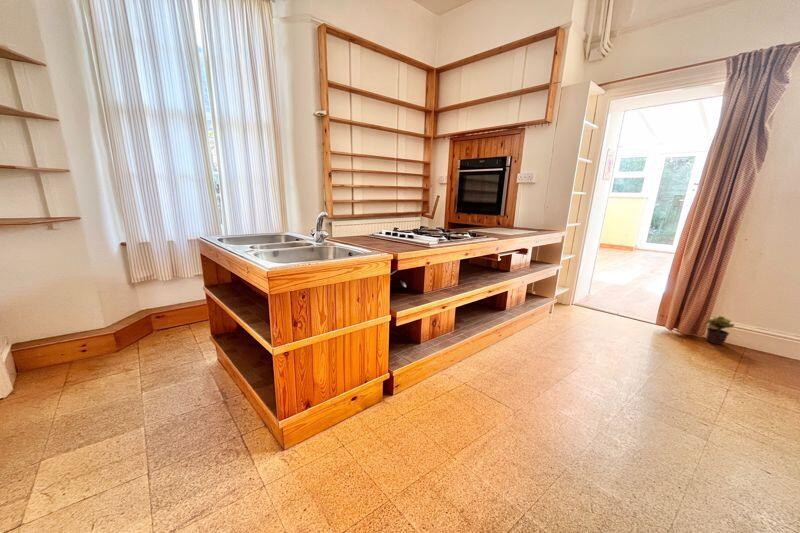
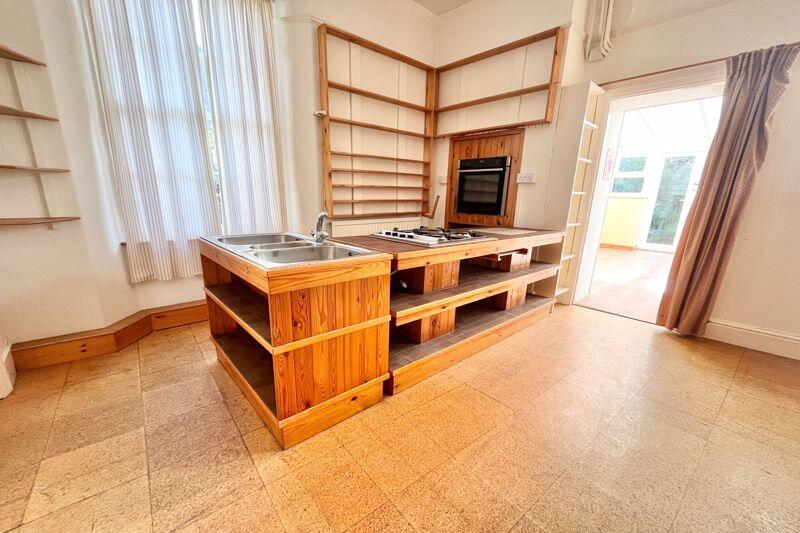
- potted plant (717, 328)
